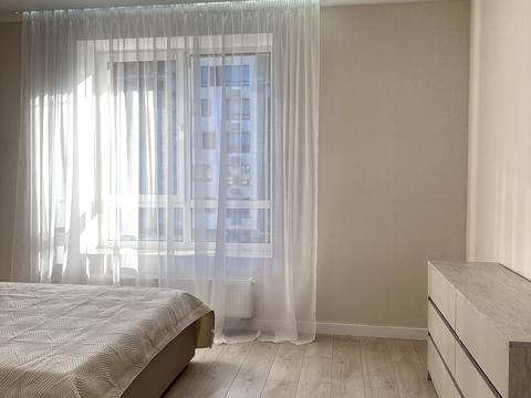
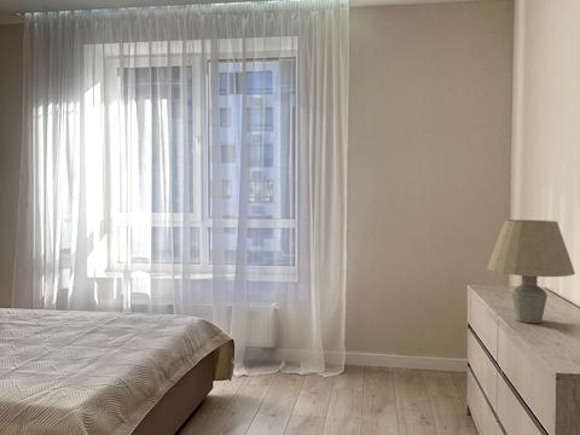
+ table lamp (529, 271)
